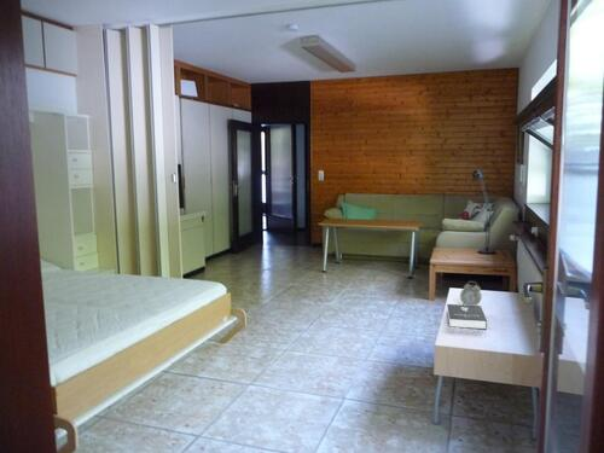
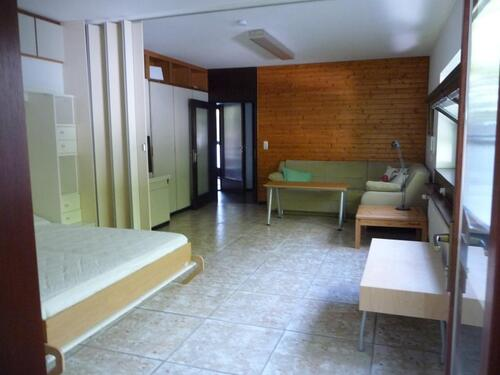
- alarm clock (470, 294)
- booklet (465, 315)
